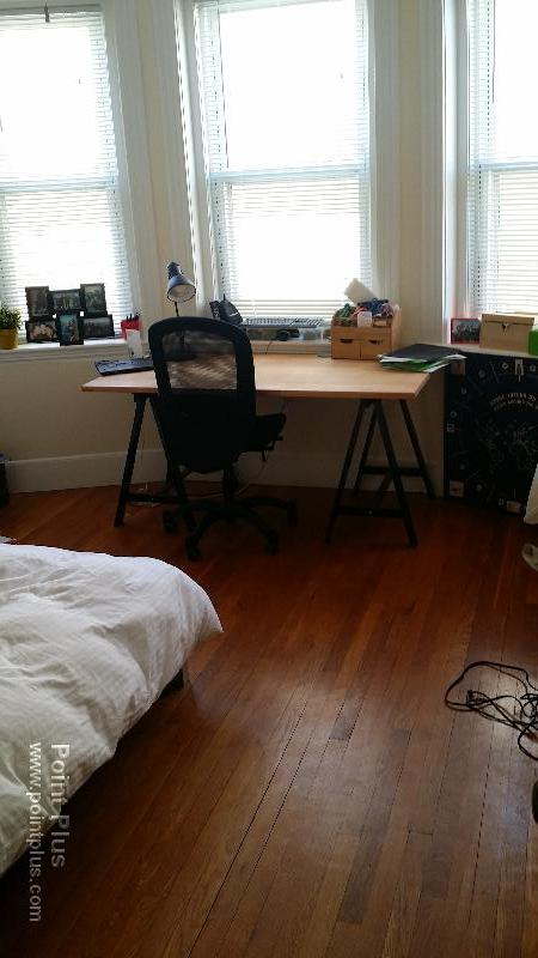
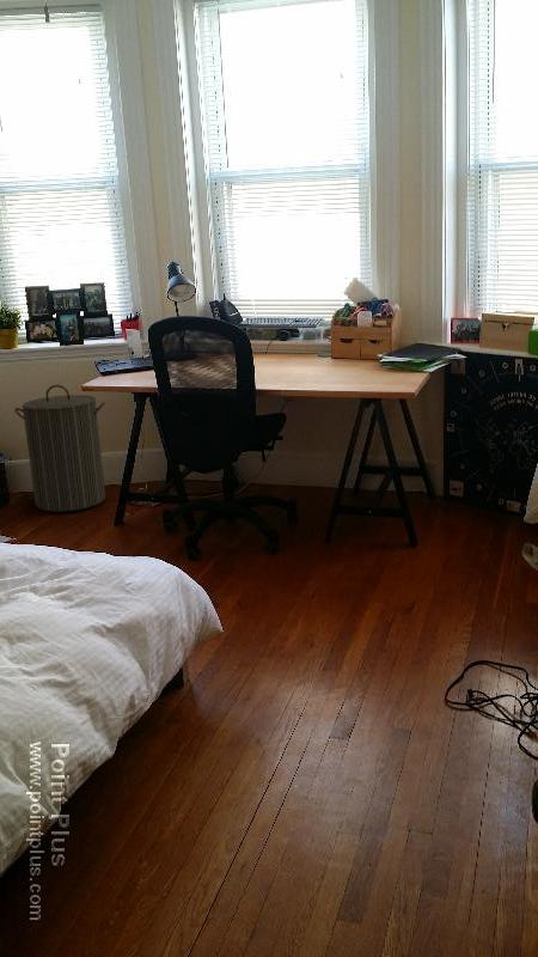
+ laundry hamper (63, 444)
